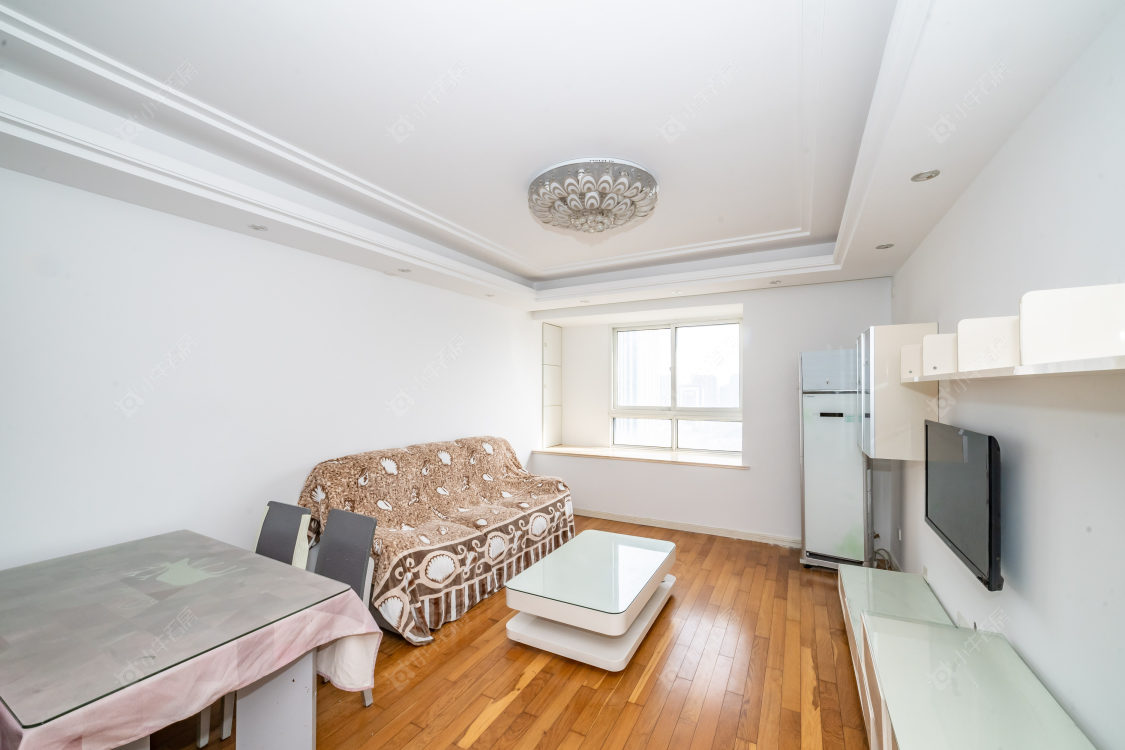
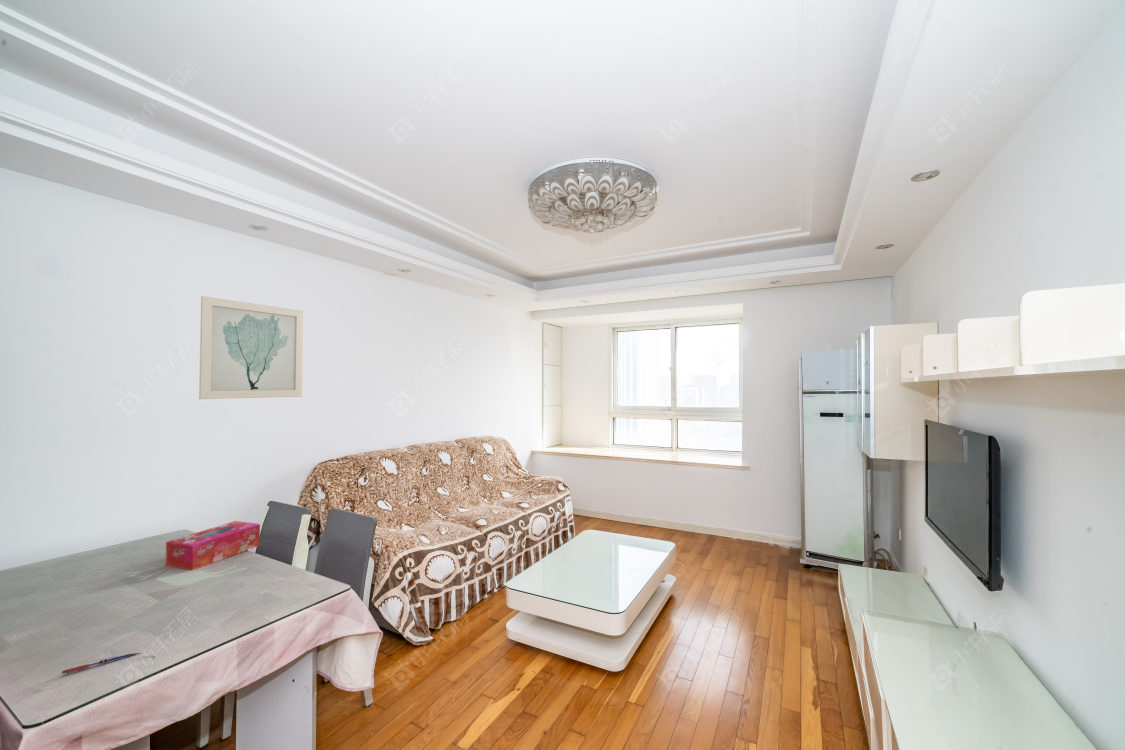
+ tissue box (215, 543)
+ pen (101, 661)
+ wall art (256, 350)
